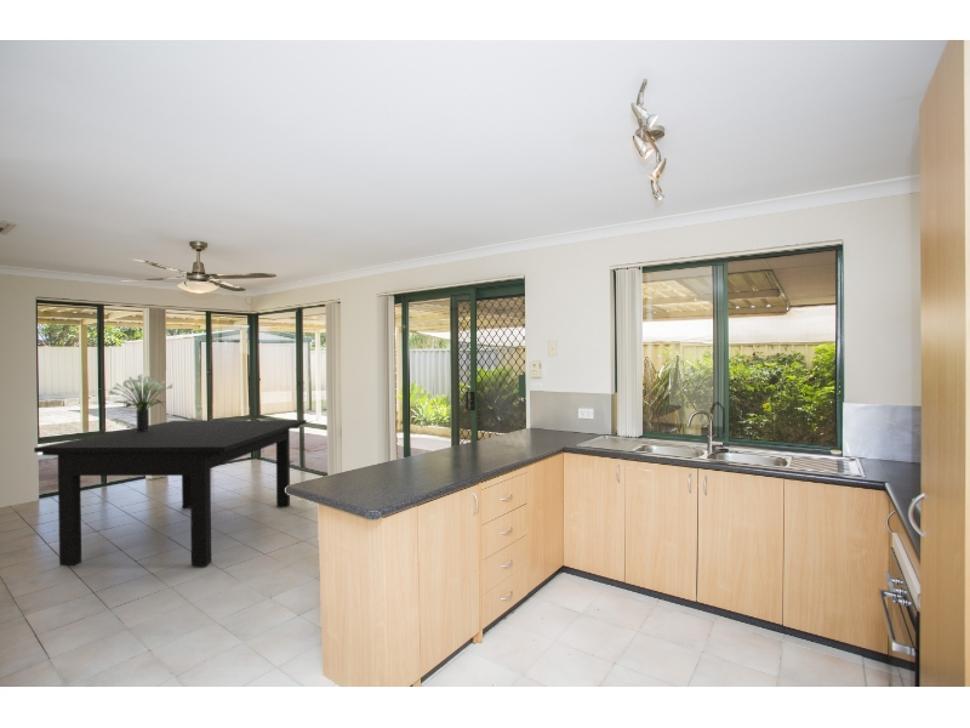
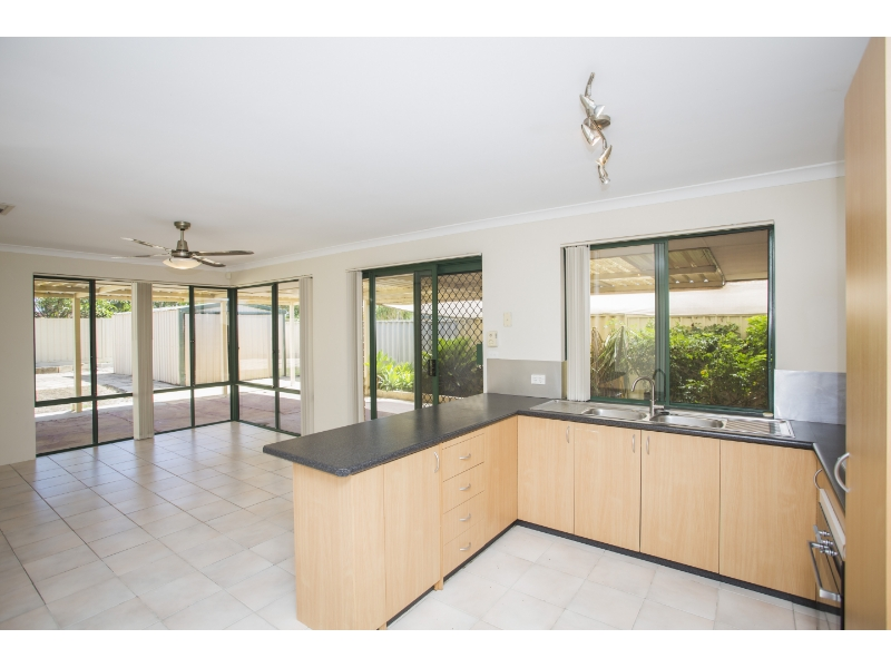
- potted plant (141, 402)
- dining table (195, 480)
